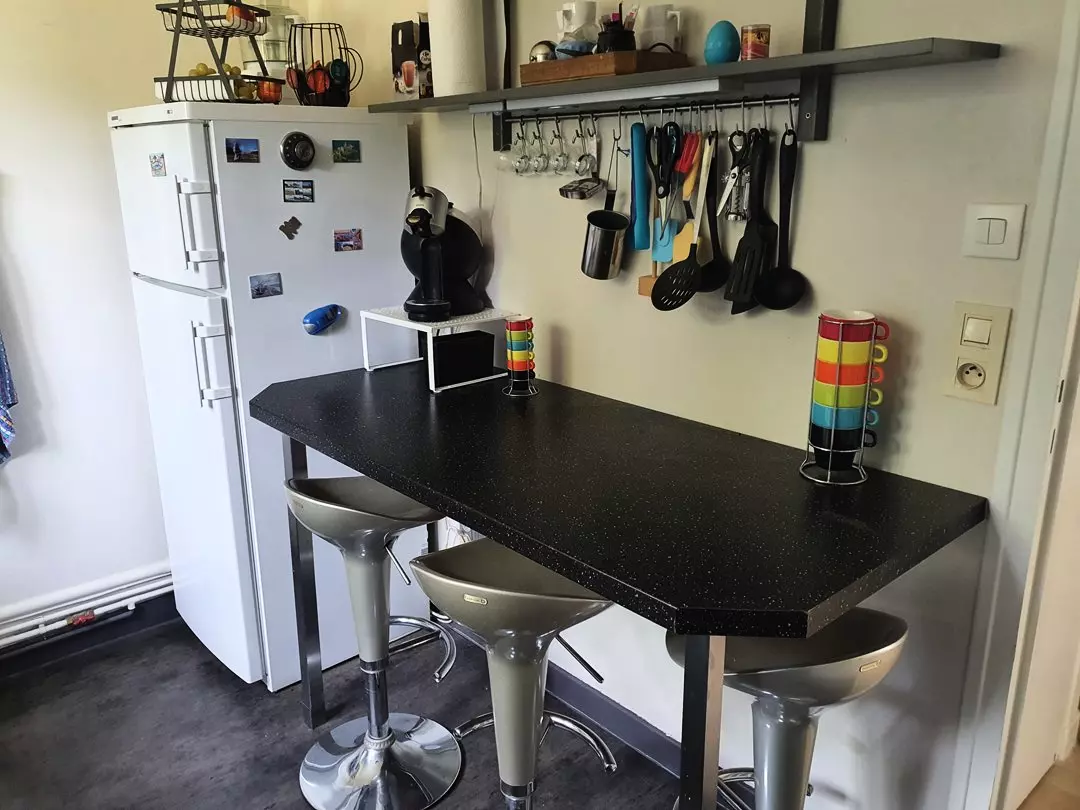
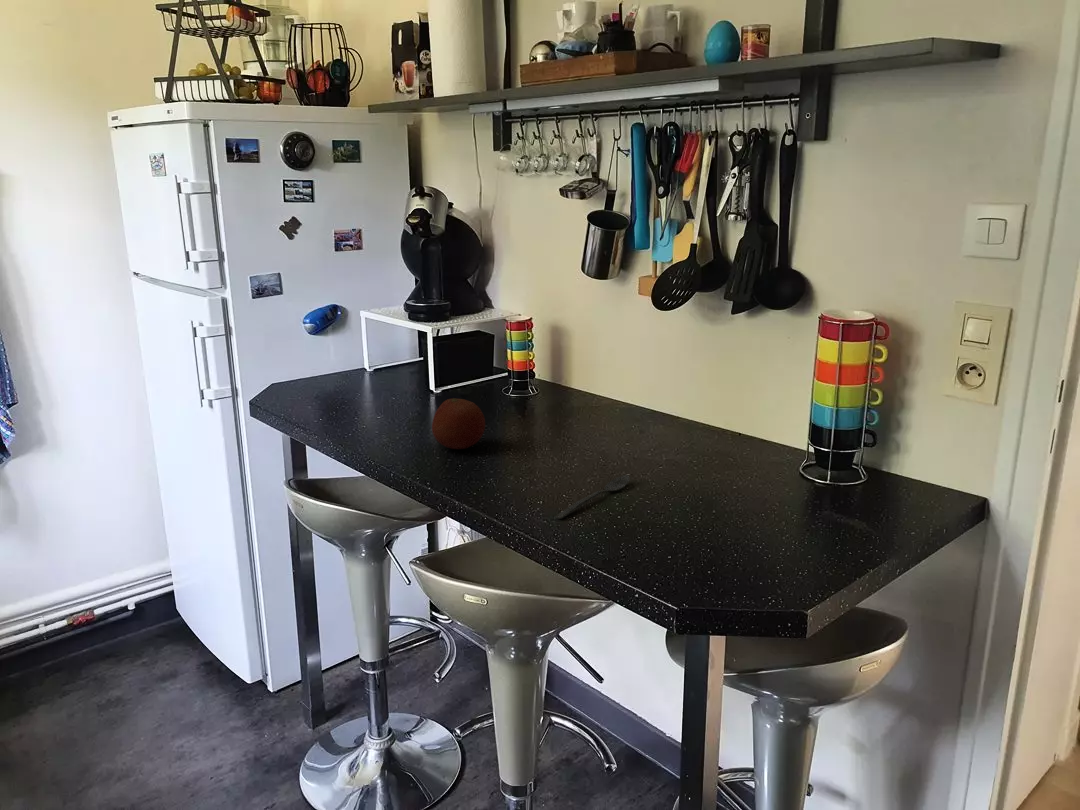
+ fruit (458, 423)
+ spoon (594, 495)
